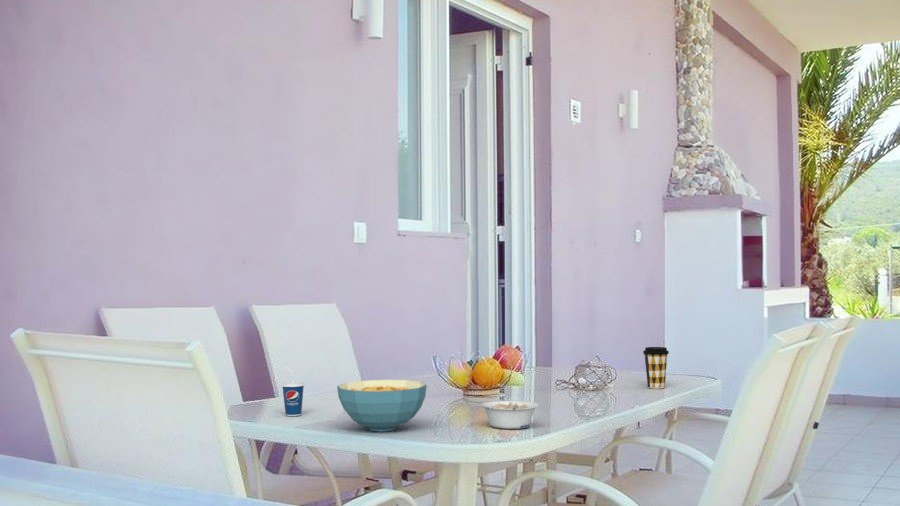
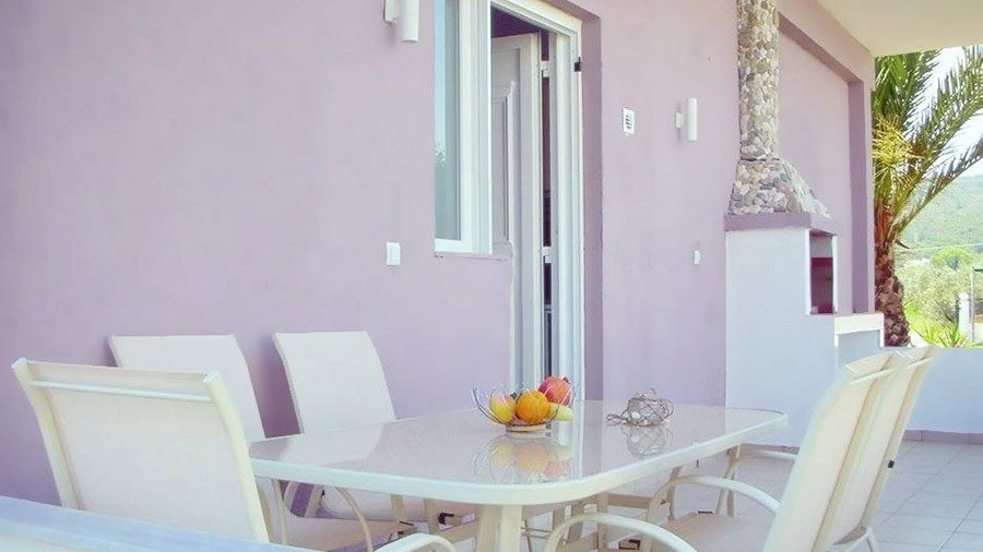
- cereal bowl (382, 407)
- cup (293, 390)
- legume (511, 413)
- coffee cup (656, 367)
